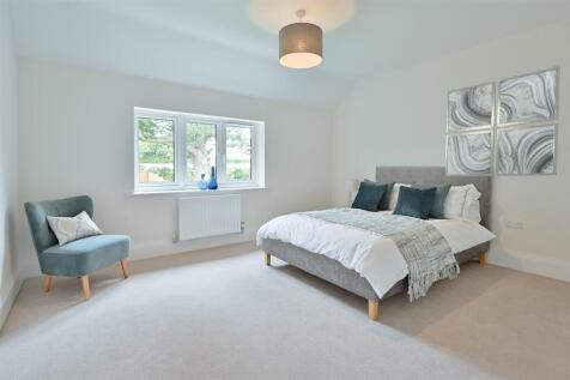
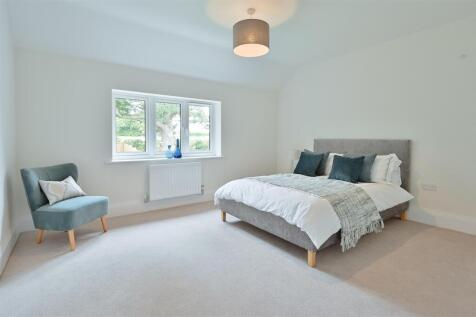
- wall art (493, 129)
